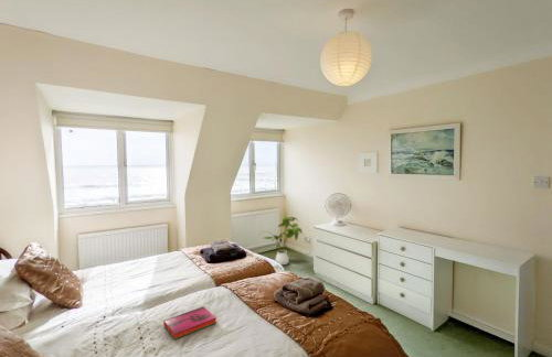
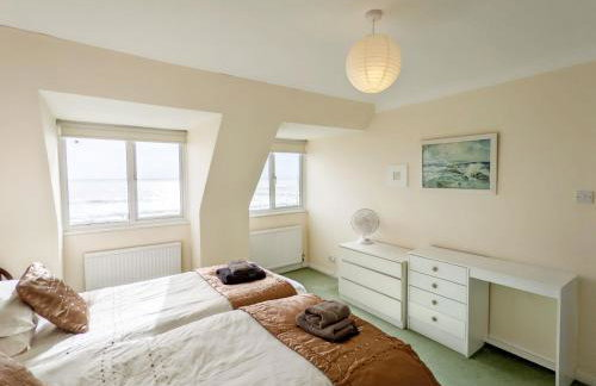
- house plant (284, 238)
- hardback book (190, 321)
